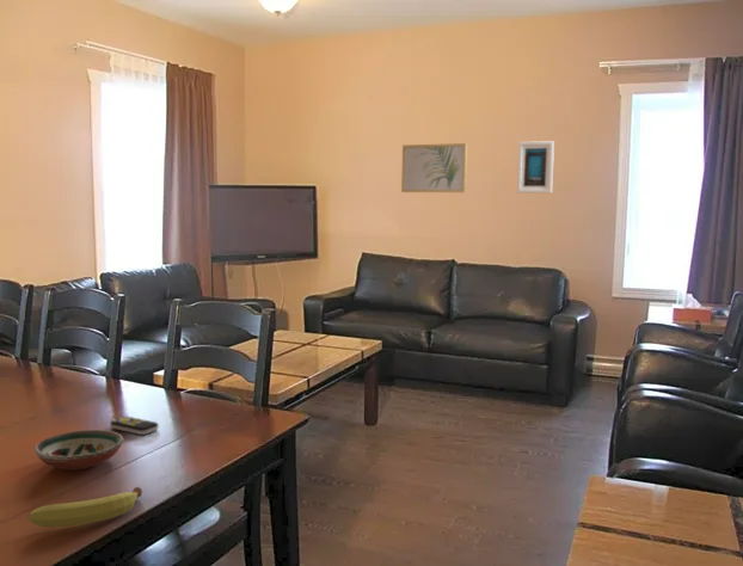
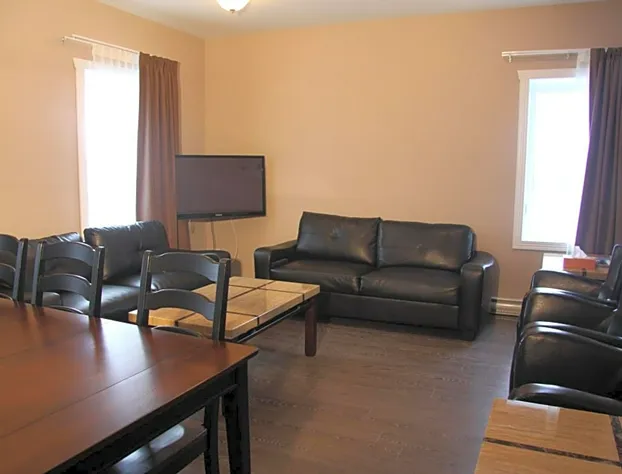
- wall art (434, 168)
- fruit (87, 505)
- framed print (535, 167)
- decorative bowl (80, 451)
- remote control (134, 424)
